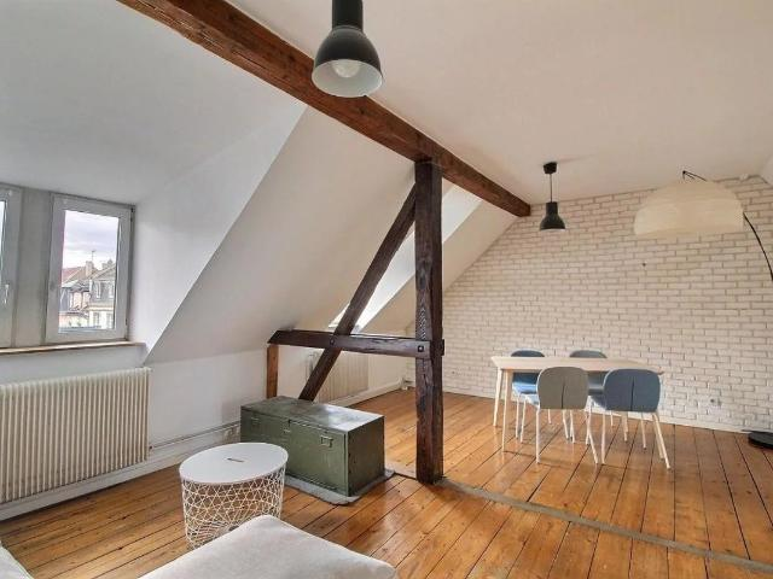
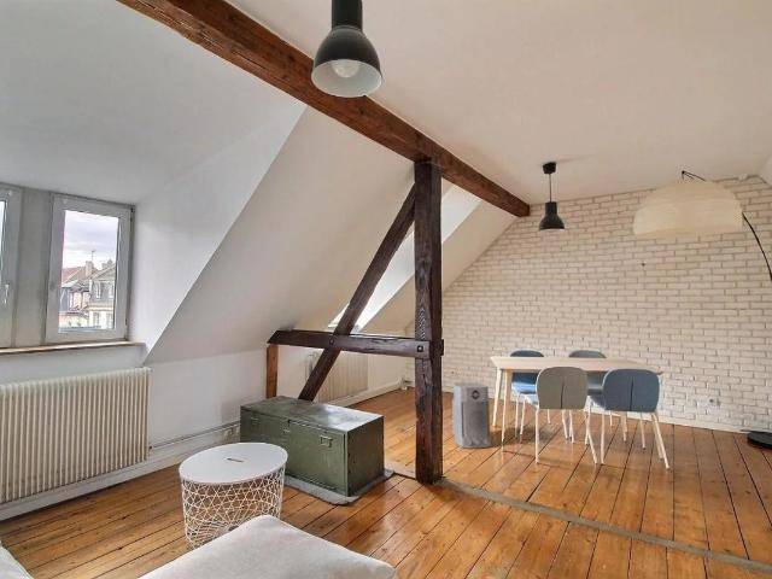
+ air purifier (470, 413)
